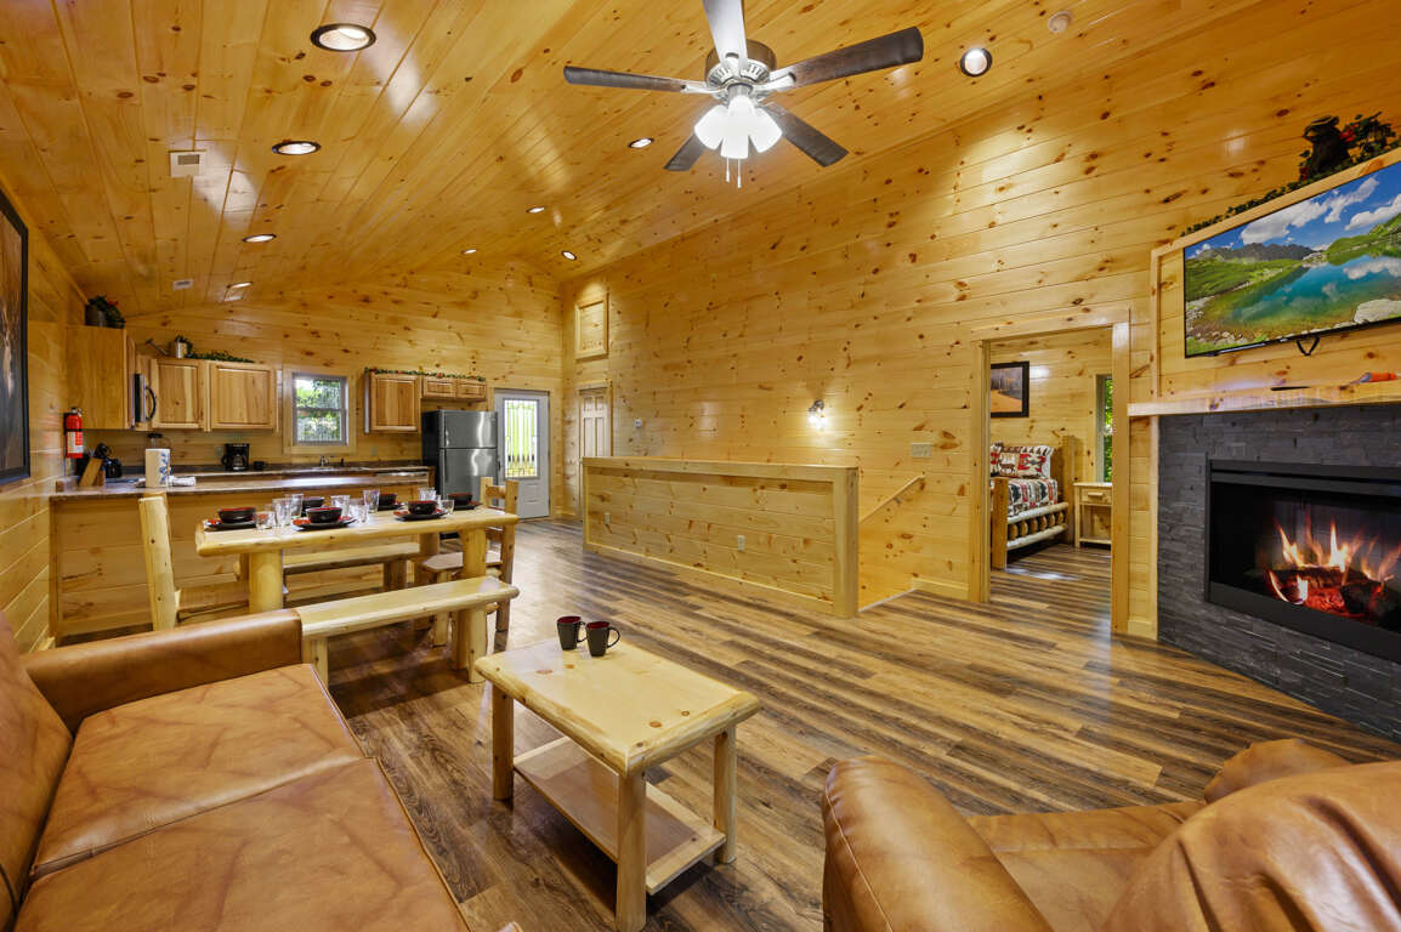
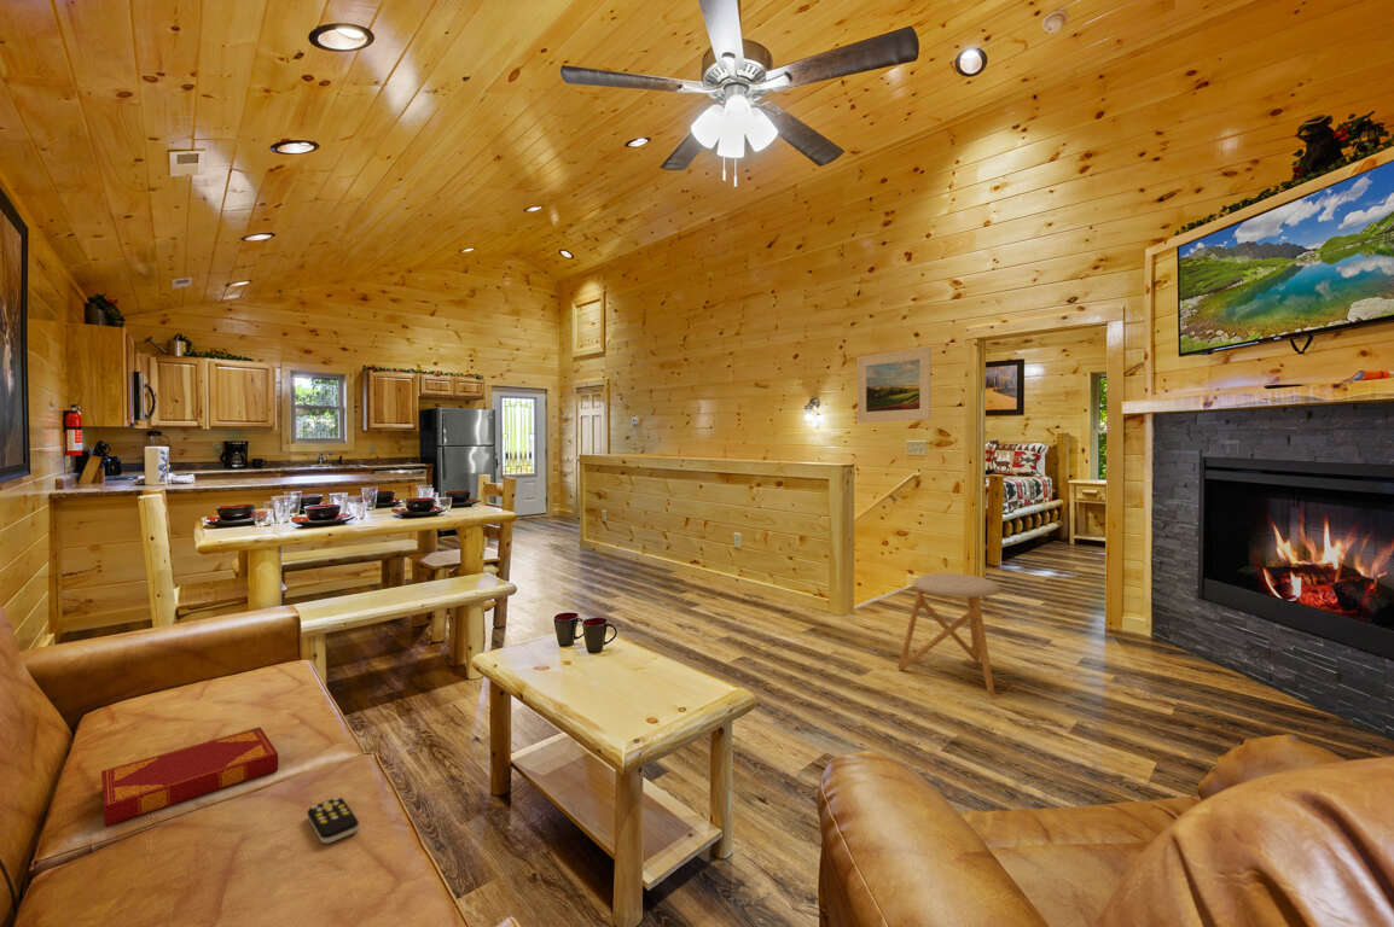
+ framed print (891, 386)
+ stool (947, 626)
+ remote control (332, 818)
+ hardback book (192, 770)
